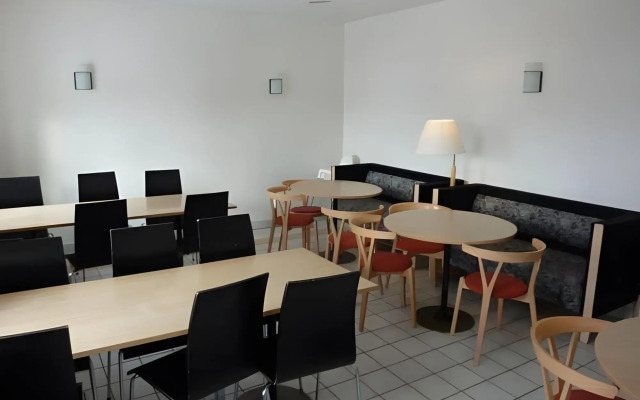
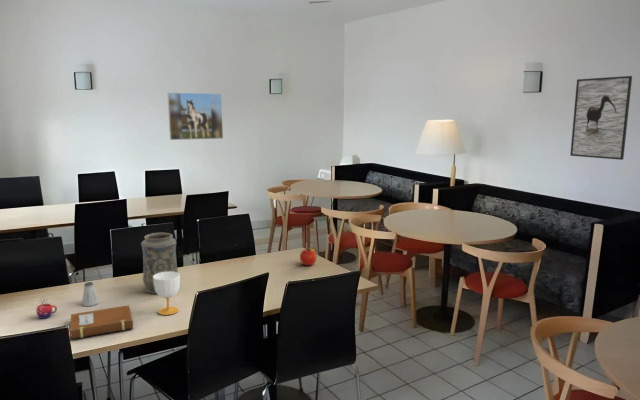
+ decorative vase (159, 262)
+ saltshaker (89, 293)
+ apple (308, 256)
+ mug (46, 305)
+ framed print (196, 116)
+ notebook (100, 321)
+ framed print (599, 118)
+ cup (167, 293)
